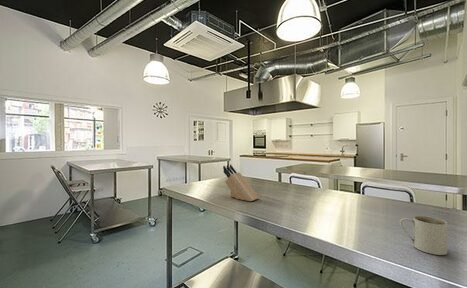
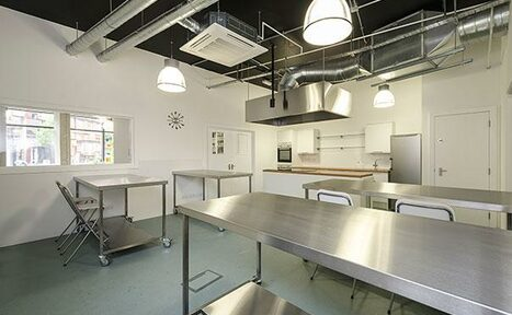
- mug (422, 233)
- knife block (239, 181)
